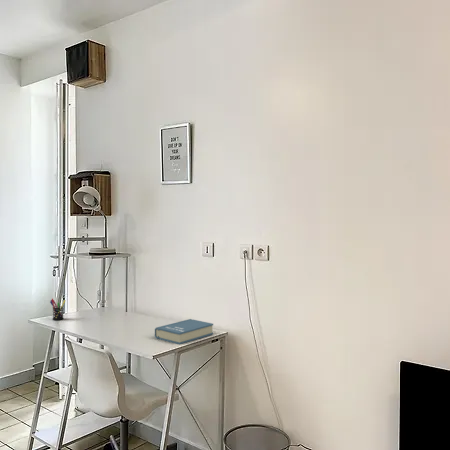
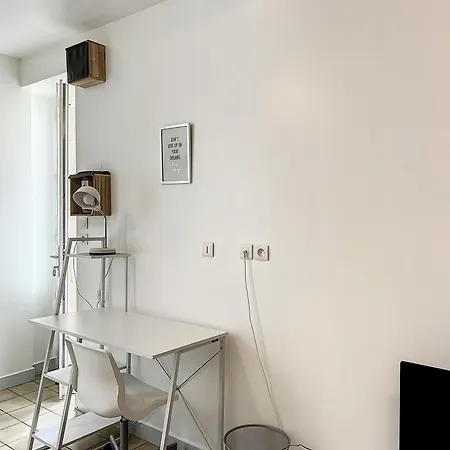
- pen holder (57, 308)
- book (184, 330)
